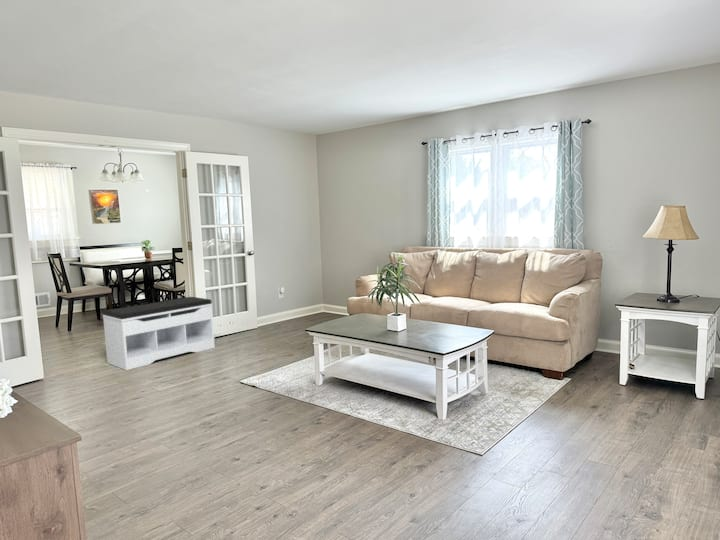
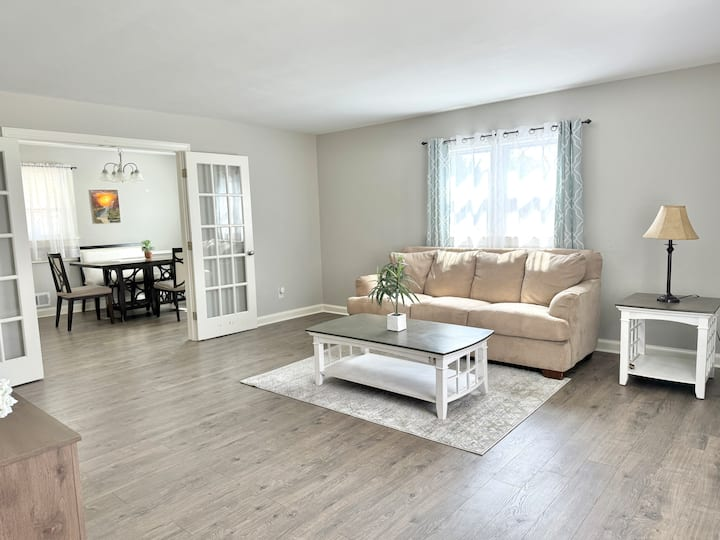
- bench (161, 329)
